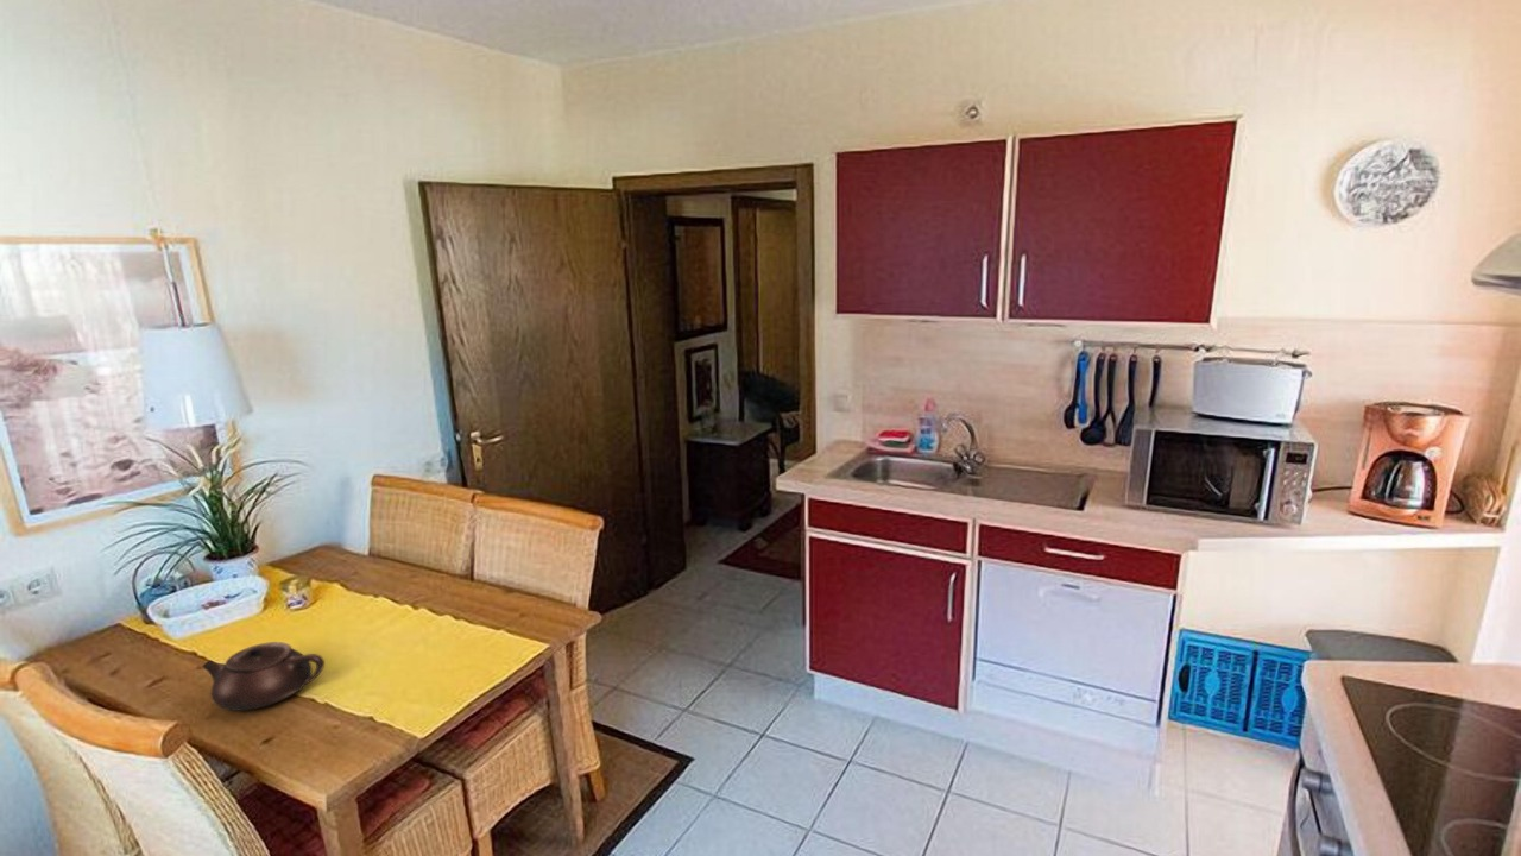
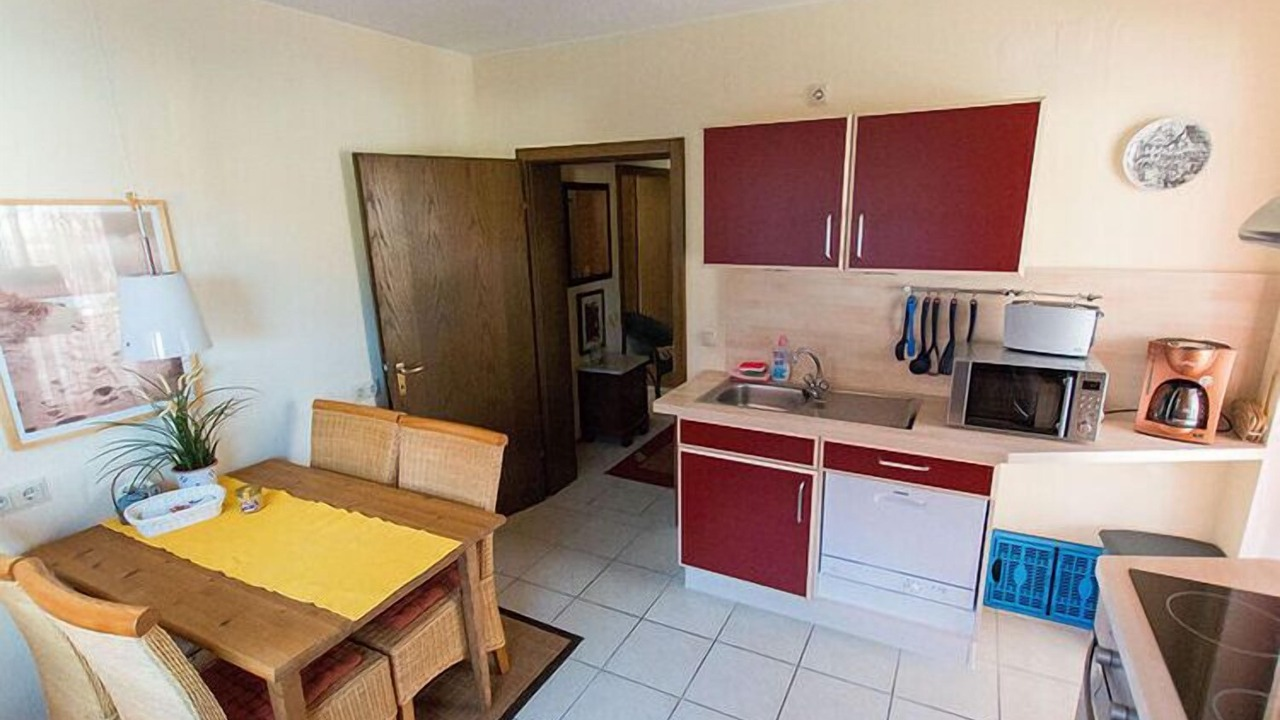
- teapot (261, 671)
